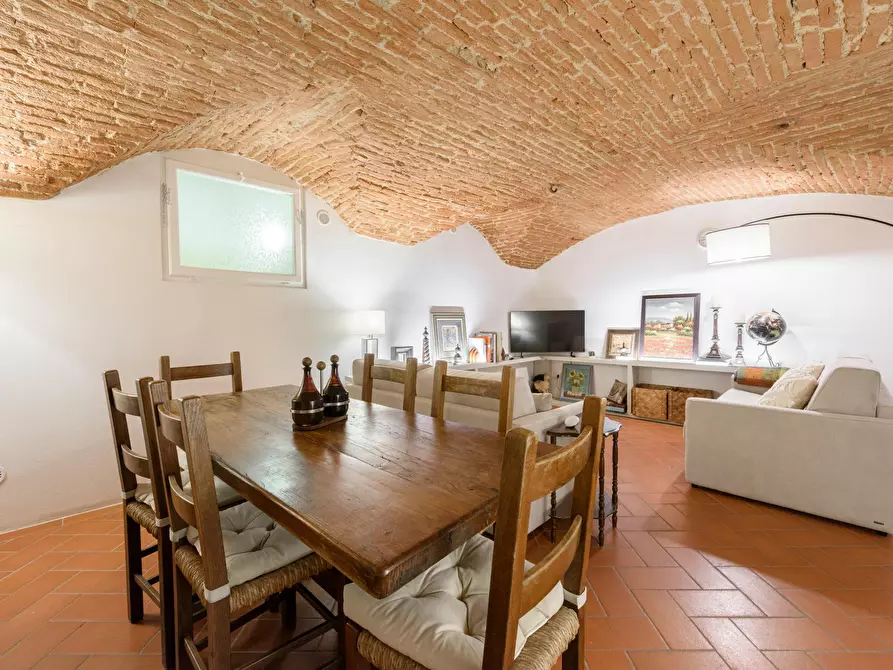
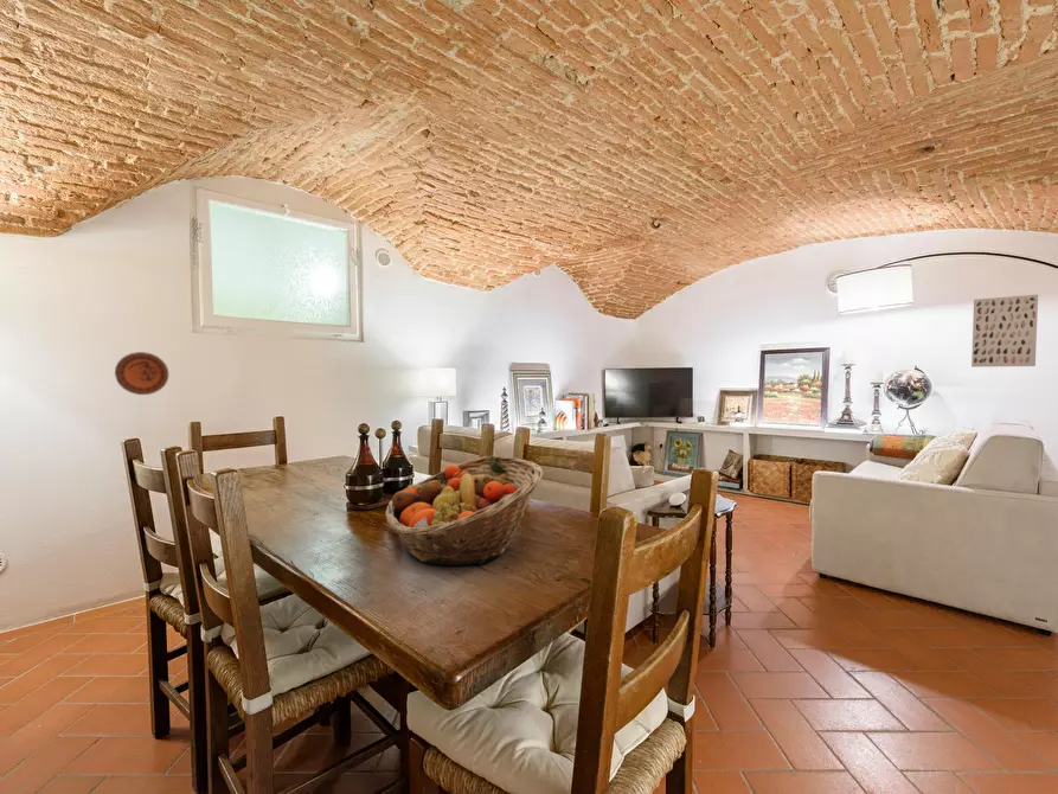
+ decorative plate (142, 373)
+ fruit basket (463, 502)
+ wall art (1004, 332)
